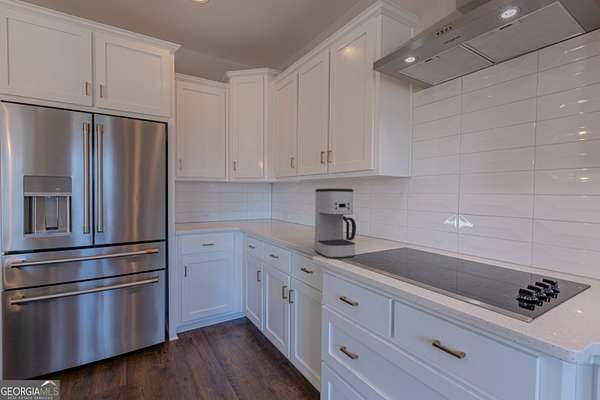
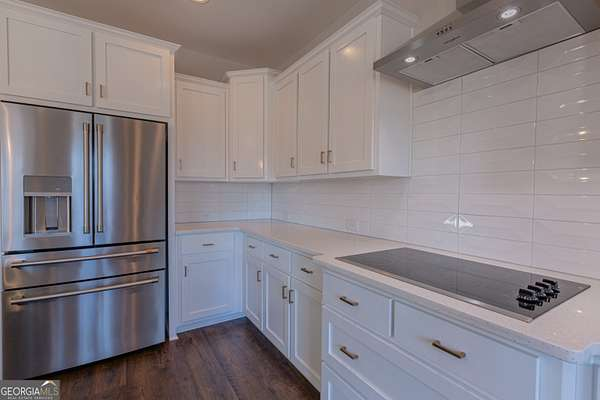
- coffee maker (337, 221)
